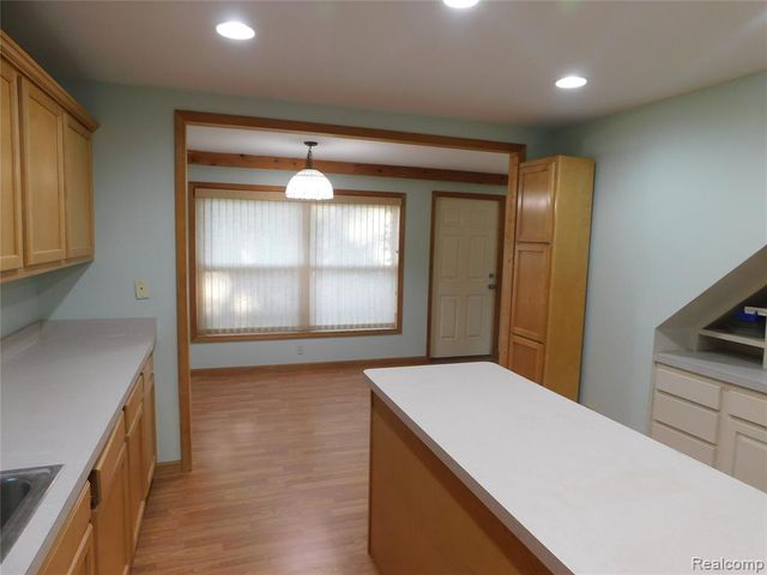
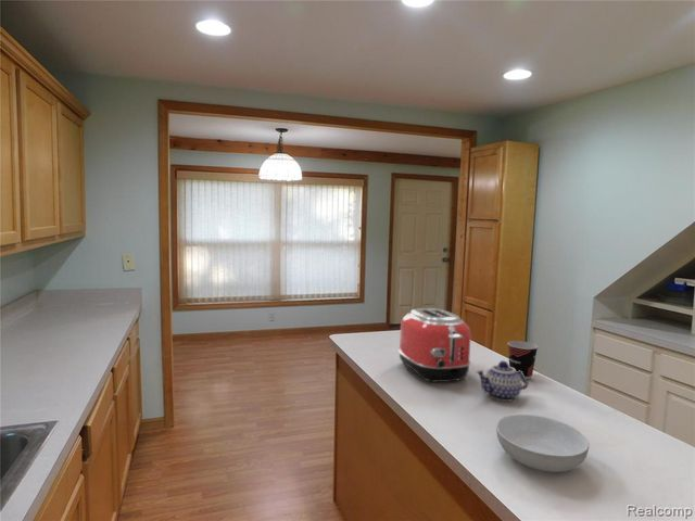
+ serving bowl (540, 445)
+ teapot (502, 379)
+ cup (521, 359)
+ toaster (434, 343)
